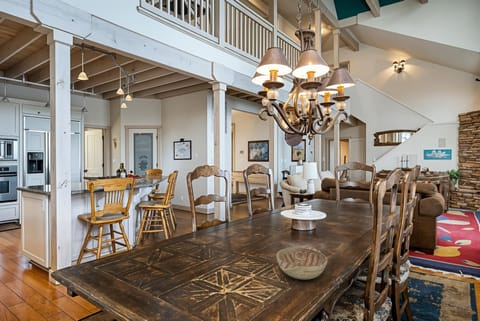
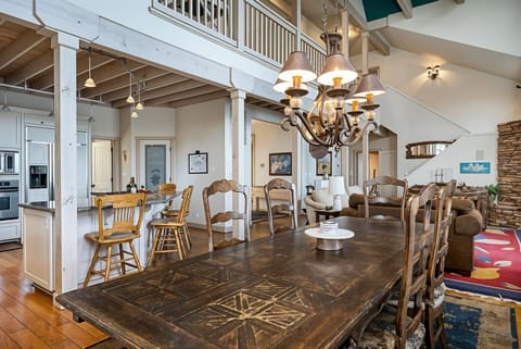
- decorative bowl (301, 265)
